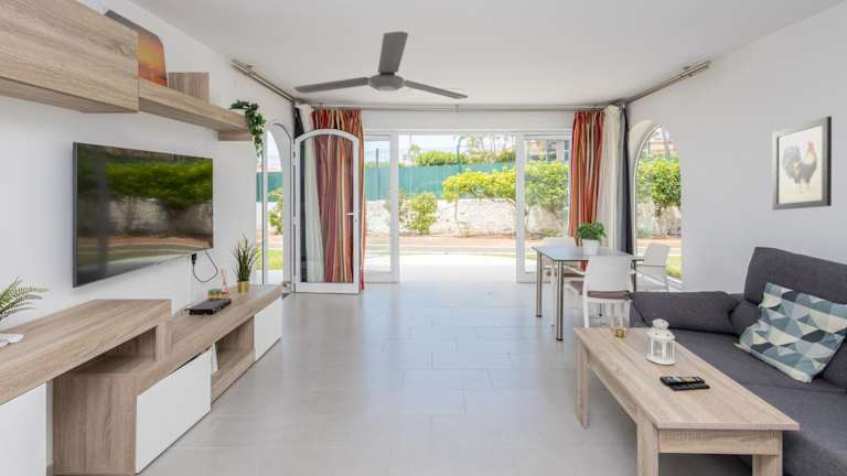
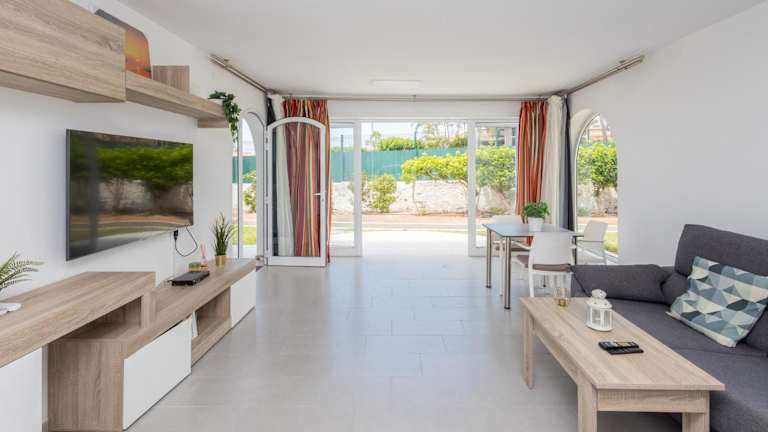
- ceiling fan (383, 64)
- wall art (800, 166)
